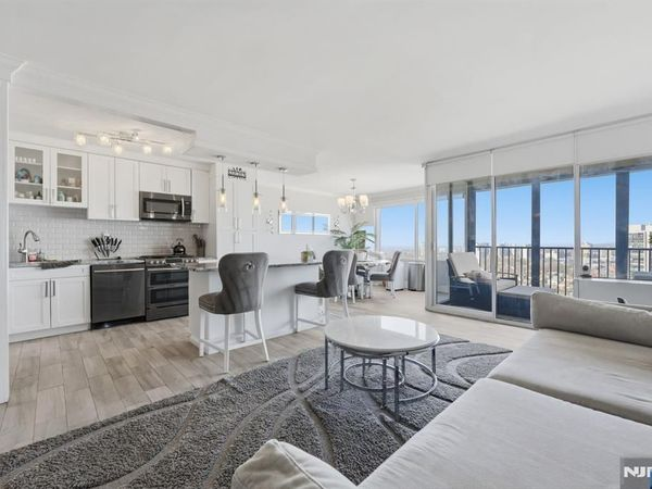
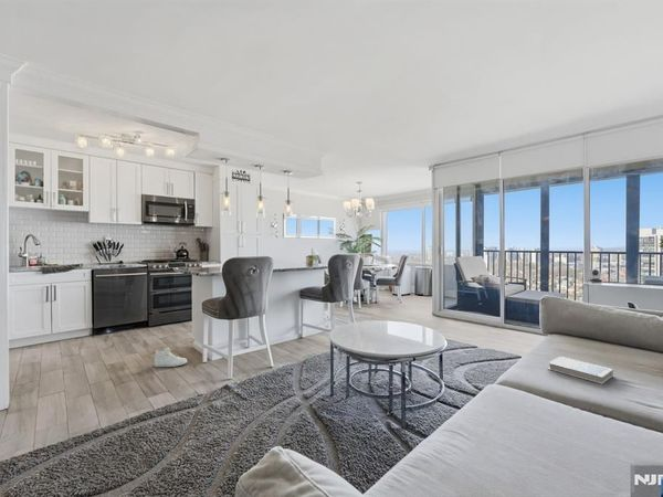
+ sneaker (170, 356)
+ hardback book (579, 369)
